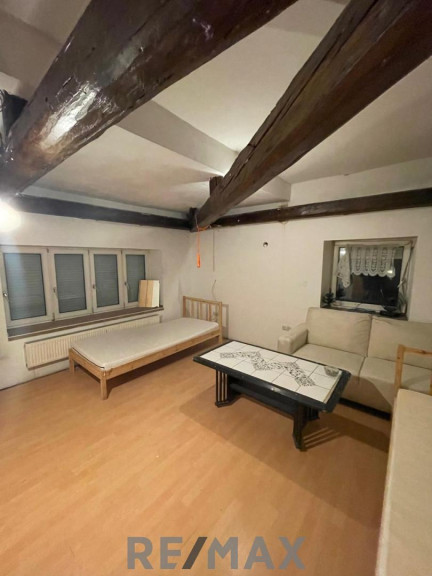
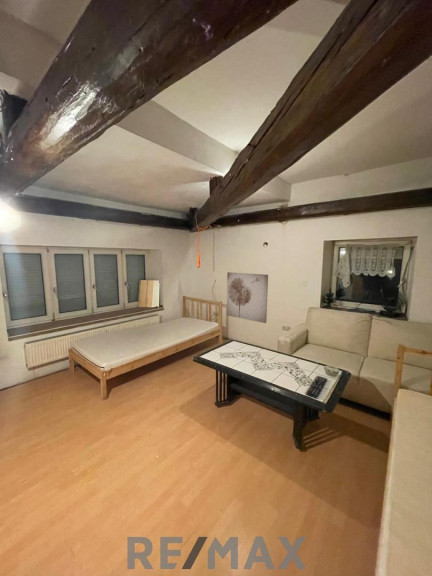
+ remote control (317, 385)
+ wall art (245, 296)
